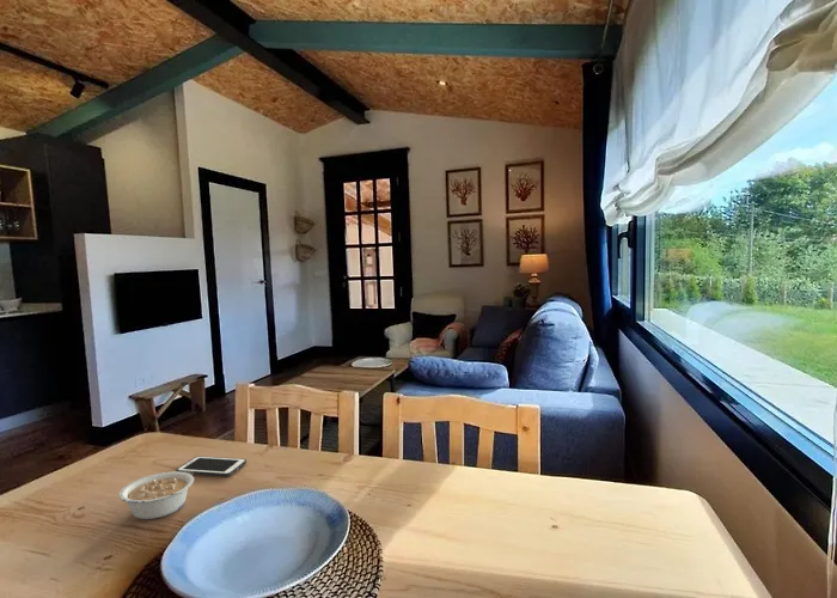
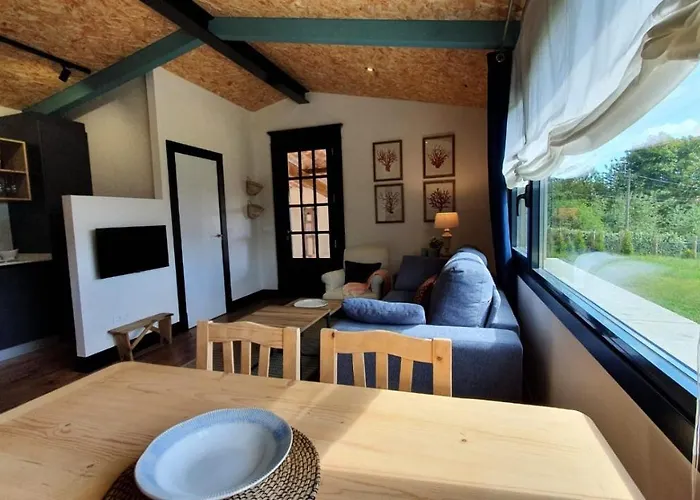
- legume (160, 494)
- cell phone (212, 465)
